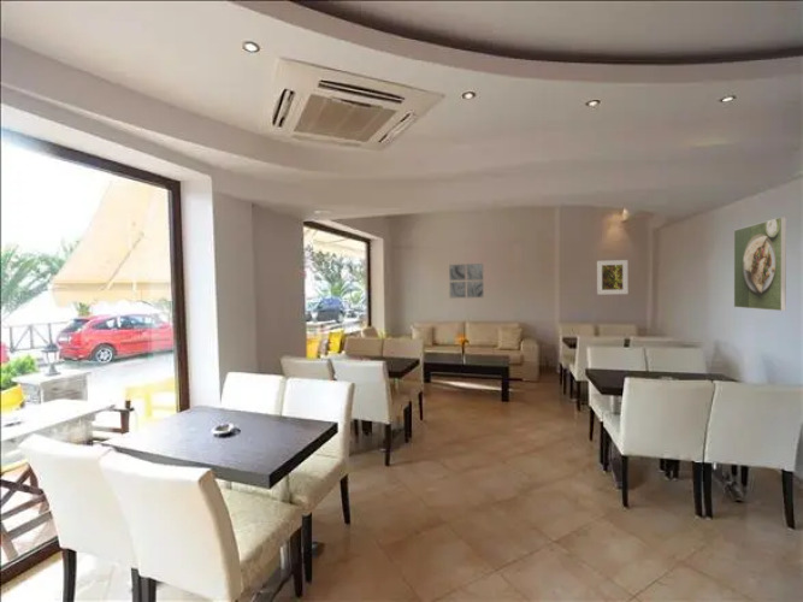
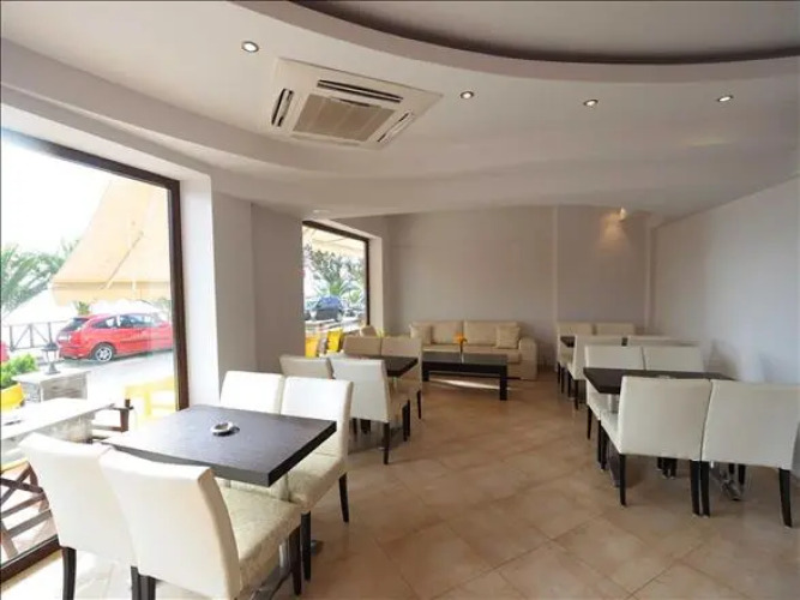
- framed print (612, 277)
- wall art (465, 279)
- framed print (757, 266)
